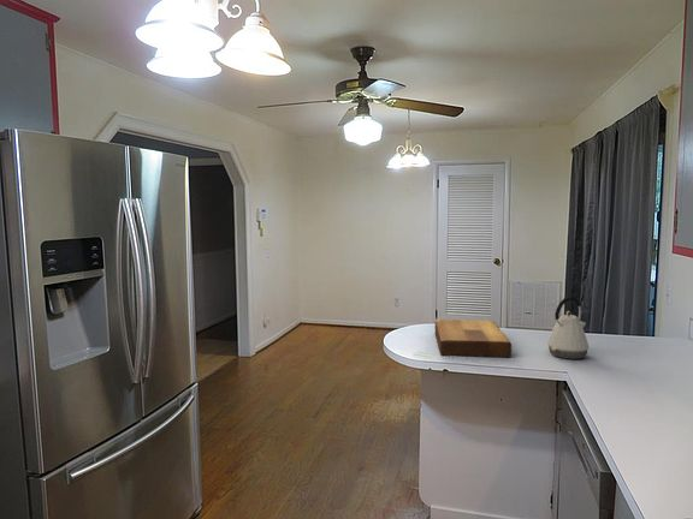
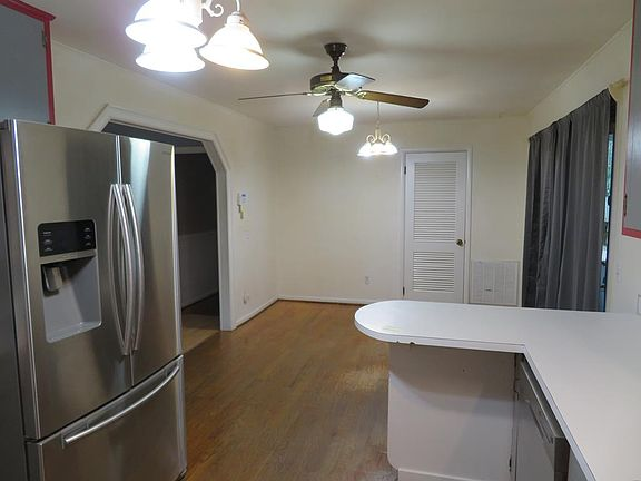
- kettle (569, 326)
- cutting board (469, 335)
